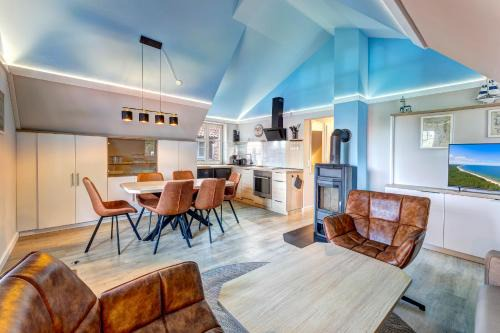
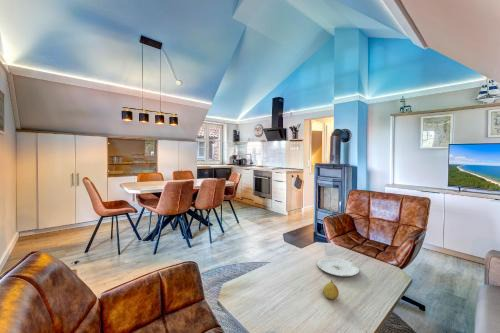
+ fruit (330, 288)
+ plate (337, 267)
